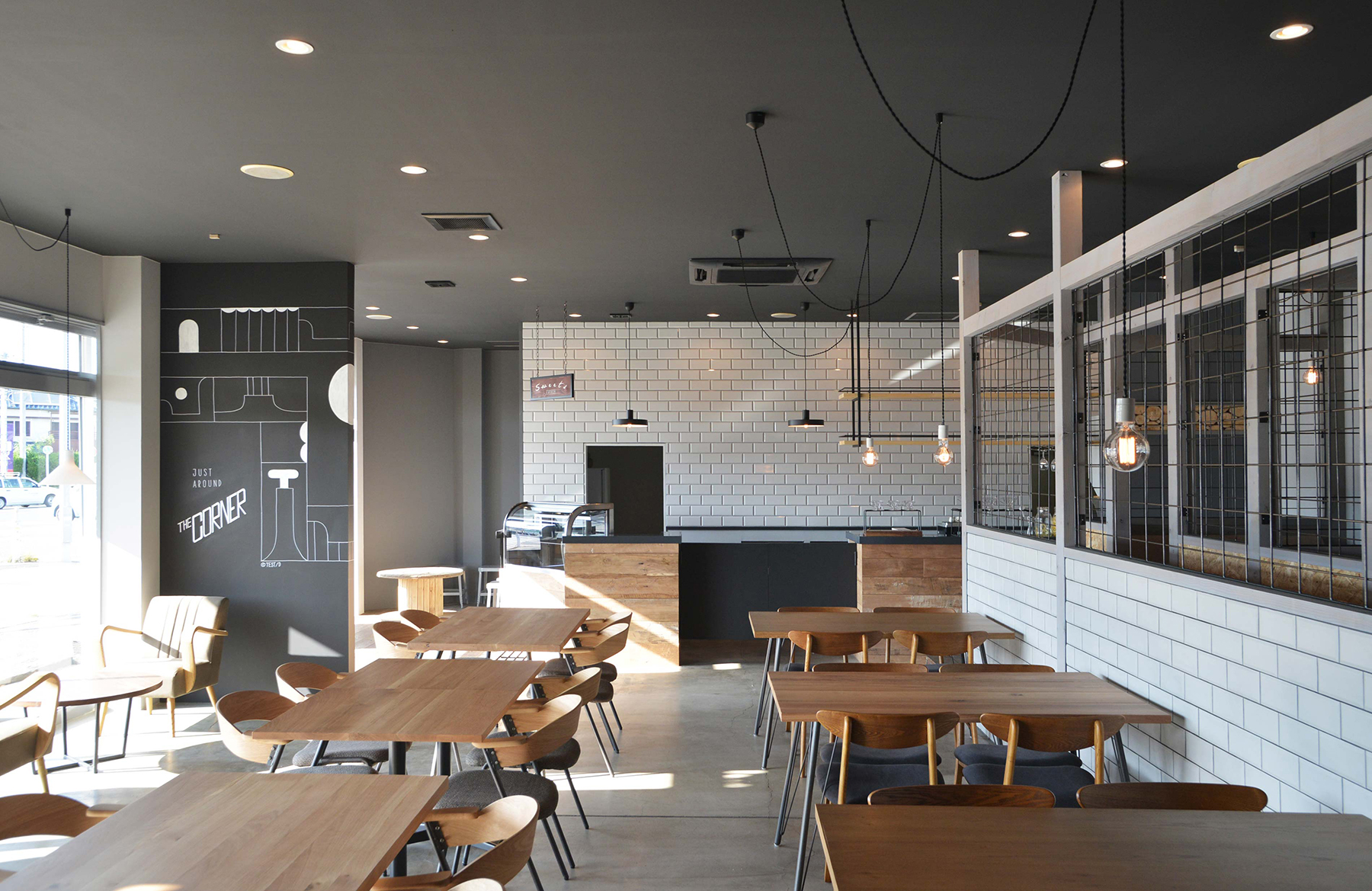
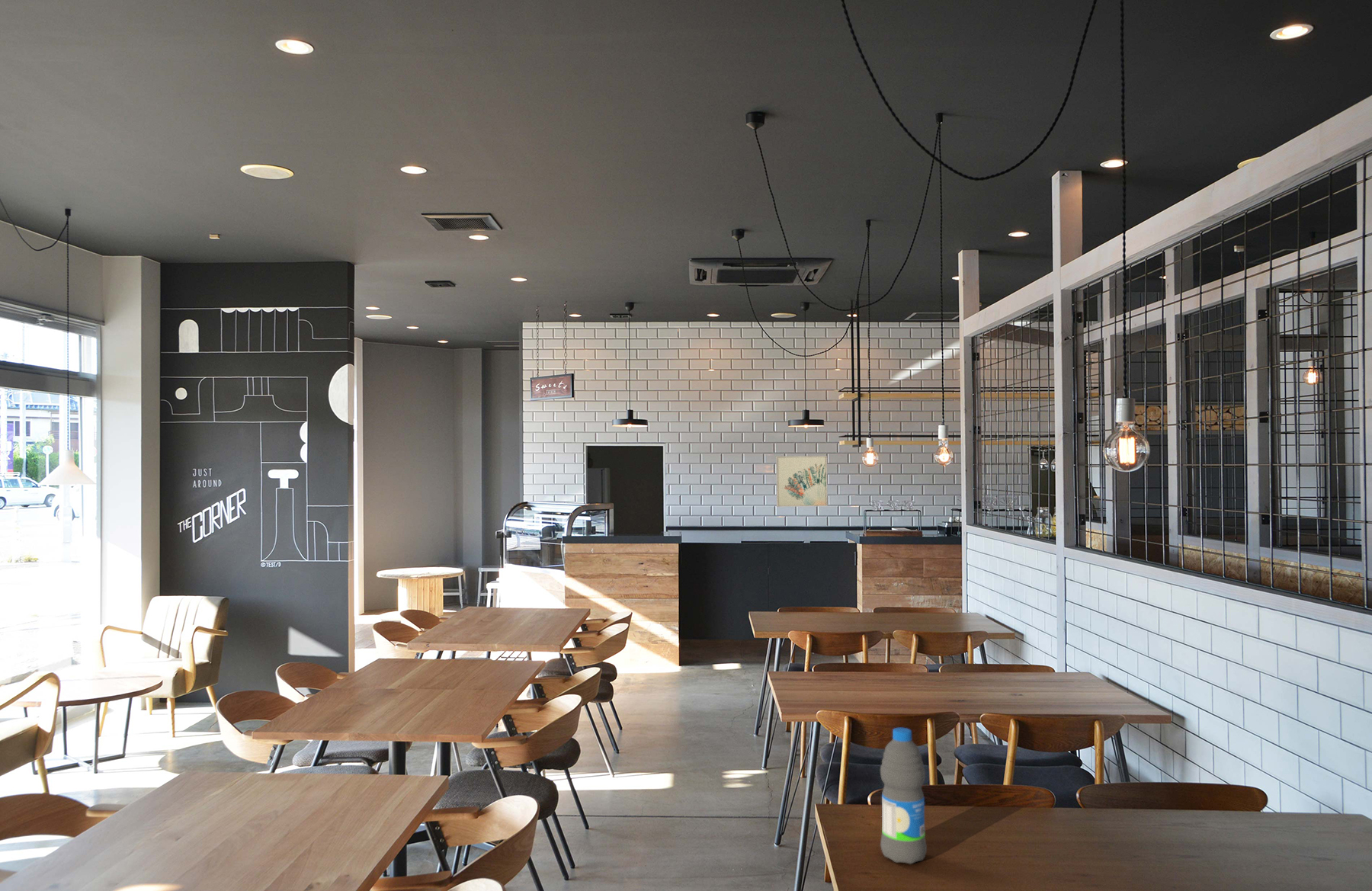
+ water bottle (902, 793)
+ wall art (801, 481)
